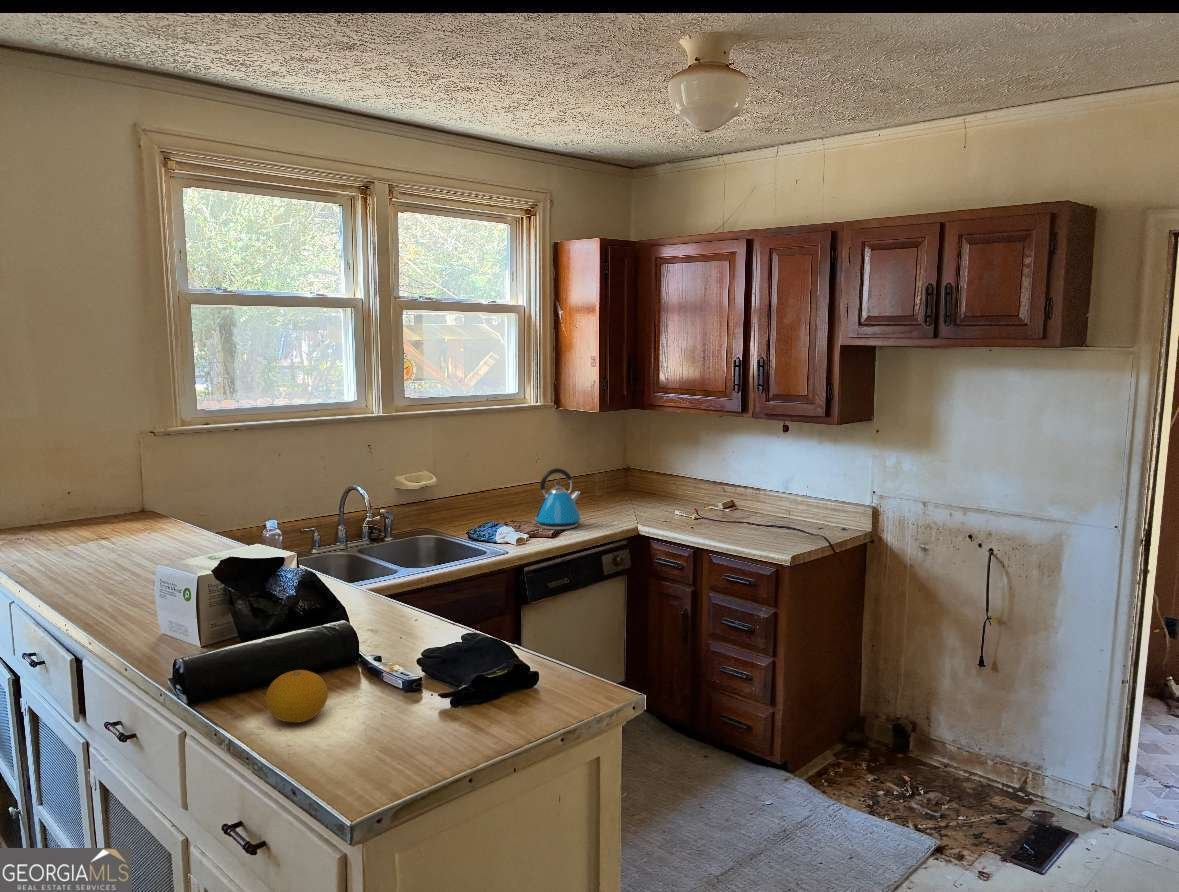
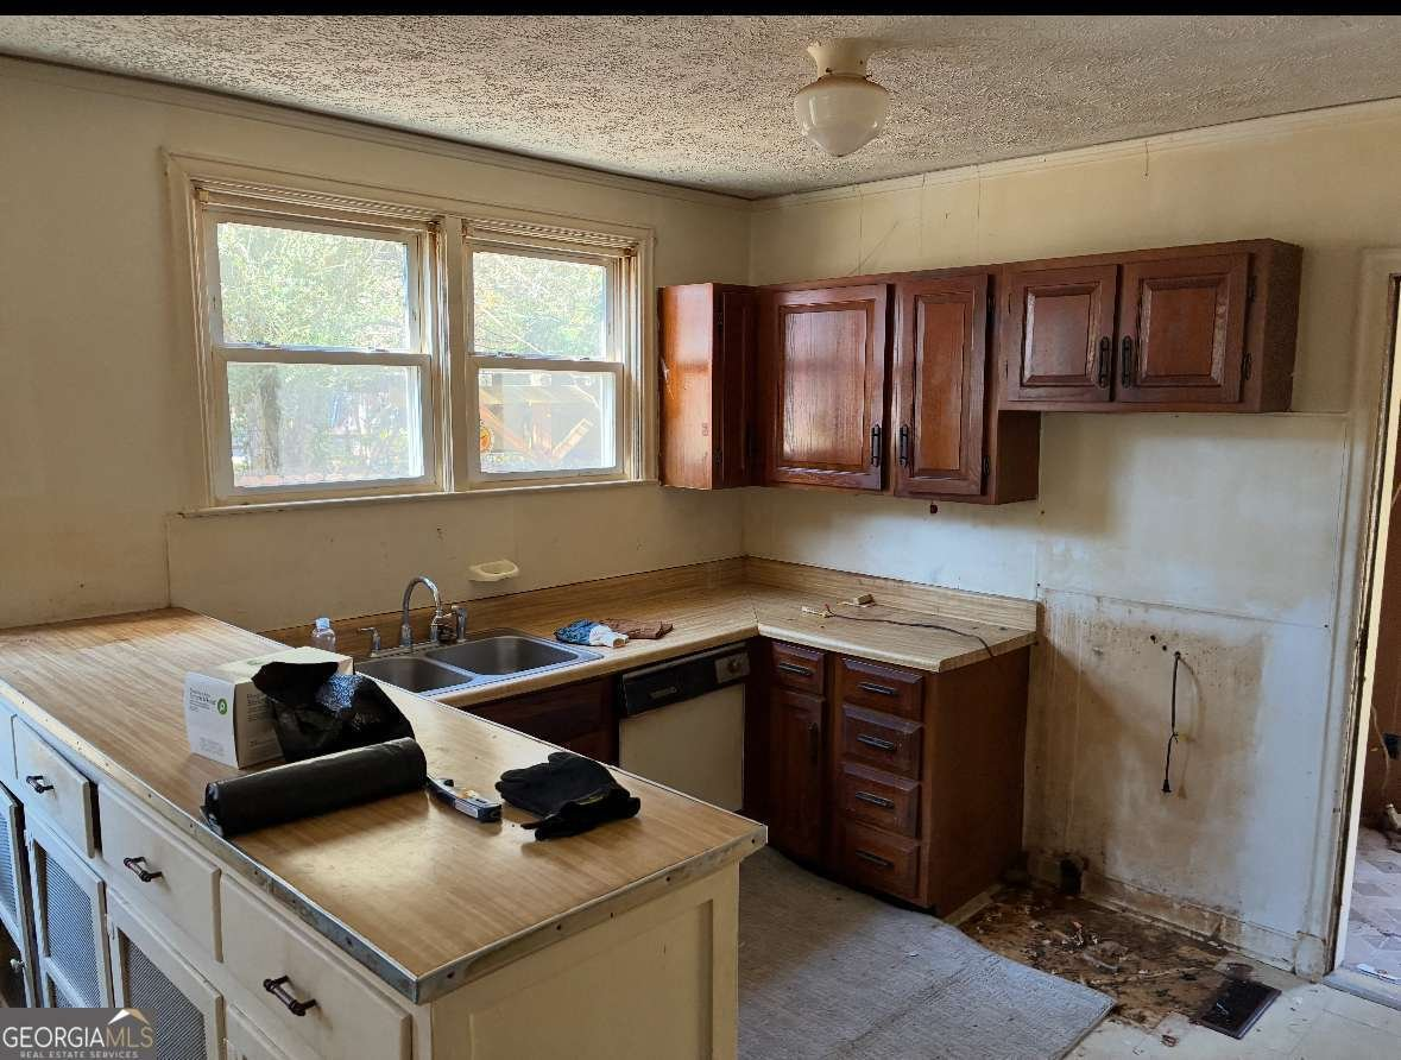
- kettle (556, 497)
- fruit (297, 695)
